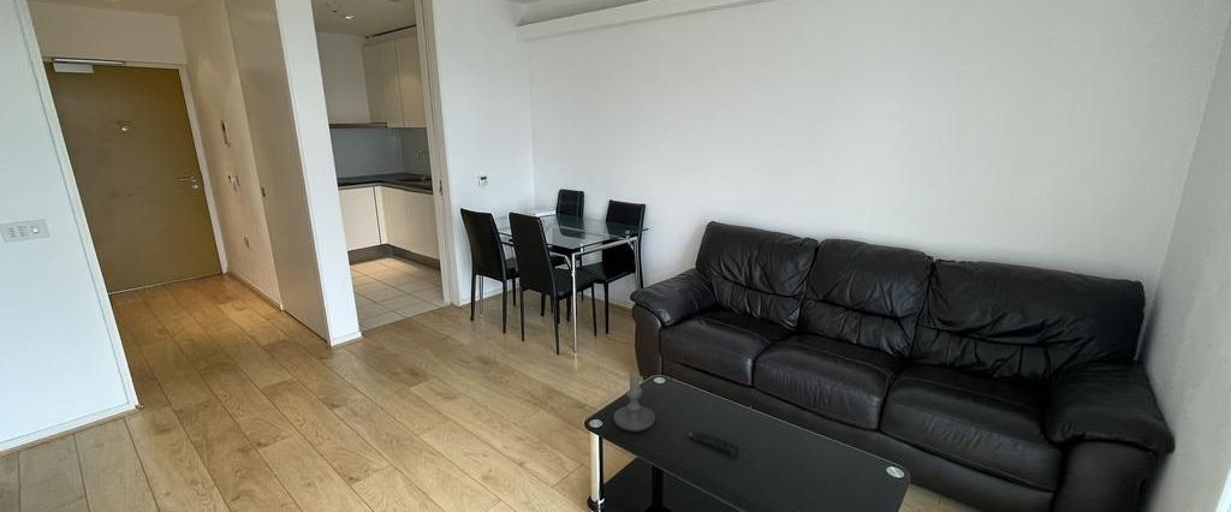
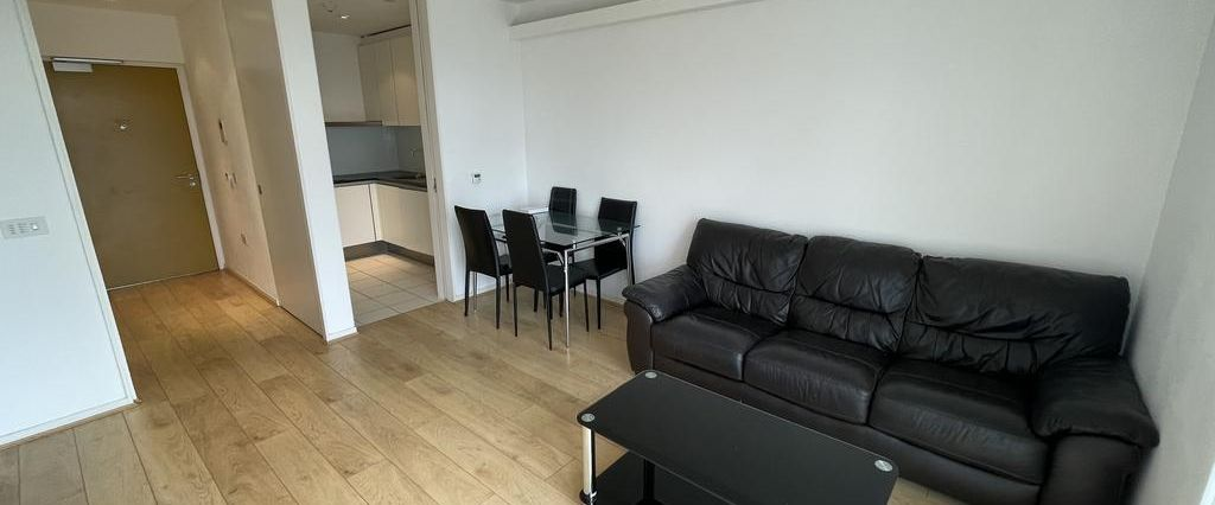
- candle (634, 397)
- remote control (712, 442)
